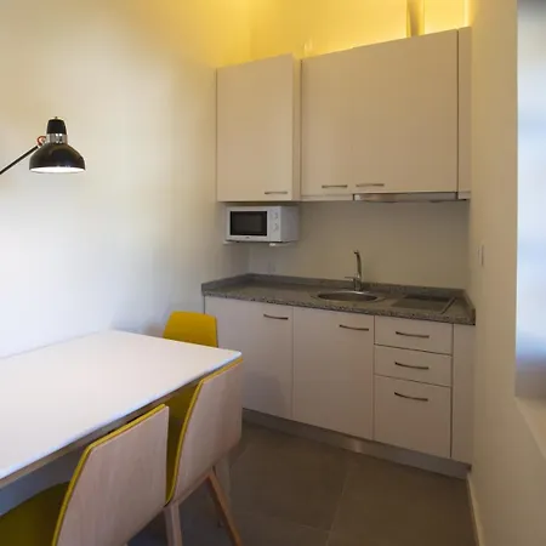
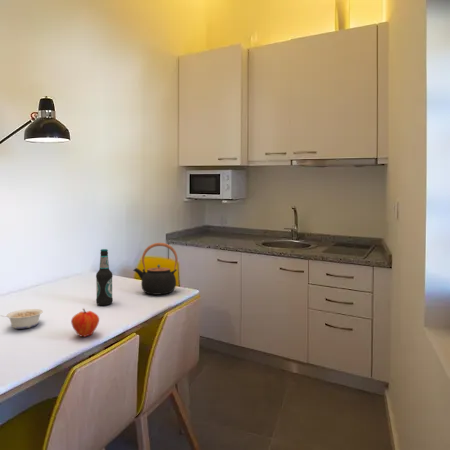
+ bottle (104, 276)
+ legume (24, 318)
+ teapot (155, 268)
+ fruit (85, 322)
